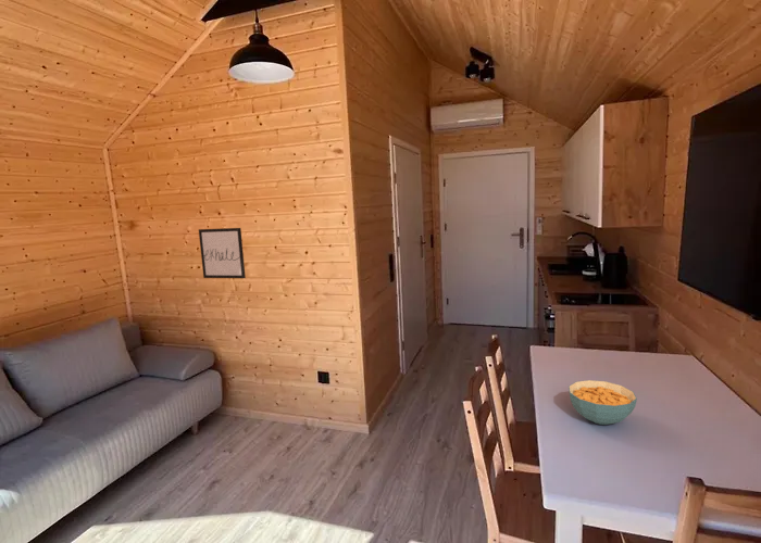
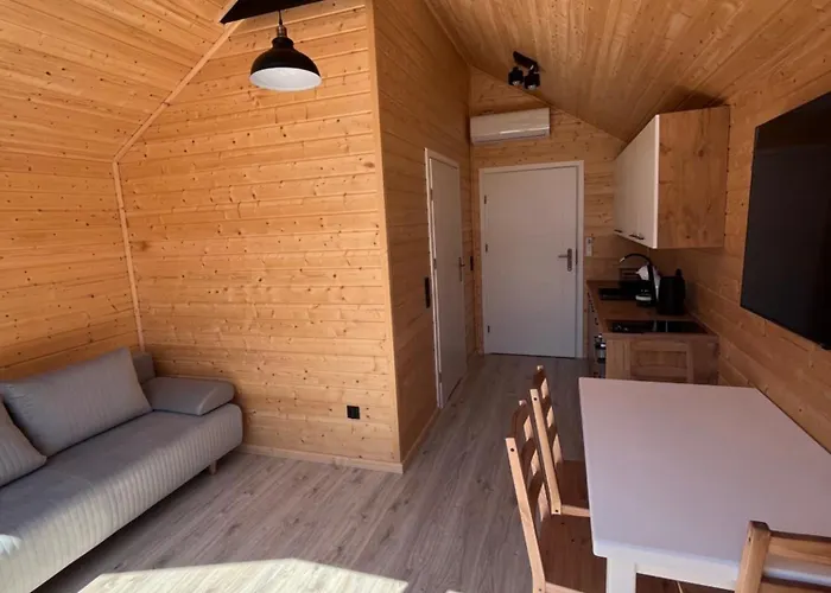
- cereal bowl (600, 406)
- wall art (221, 253)
